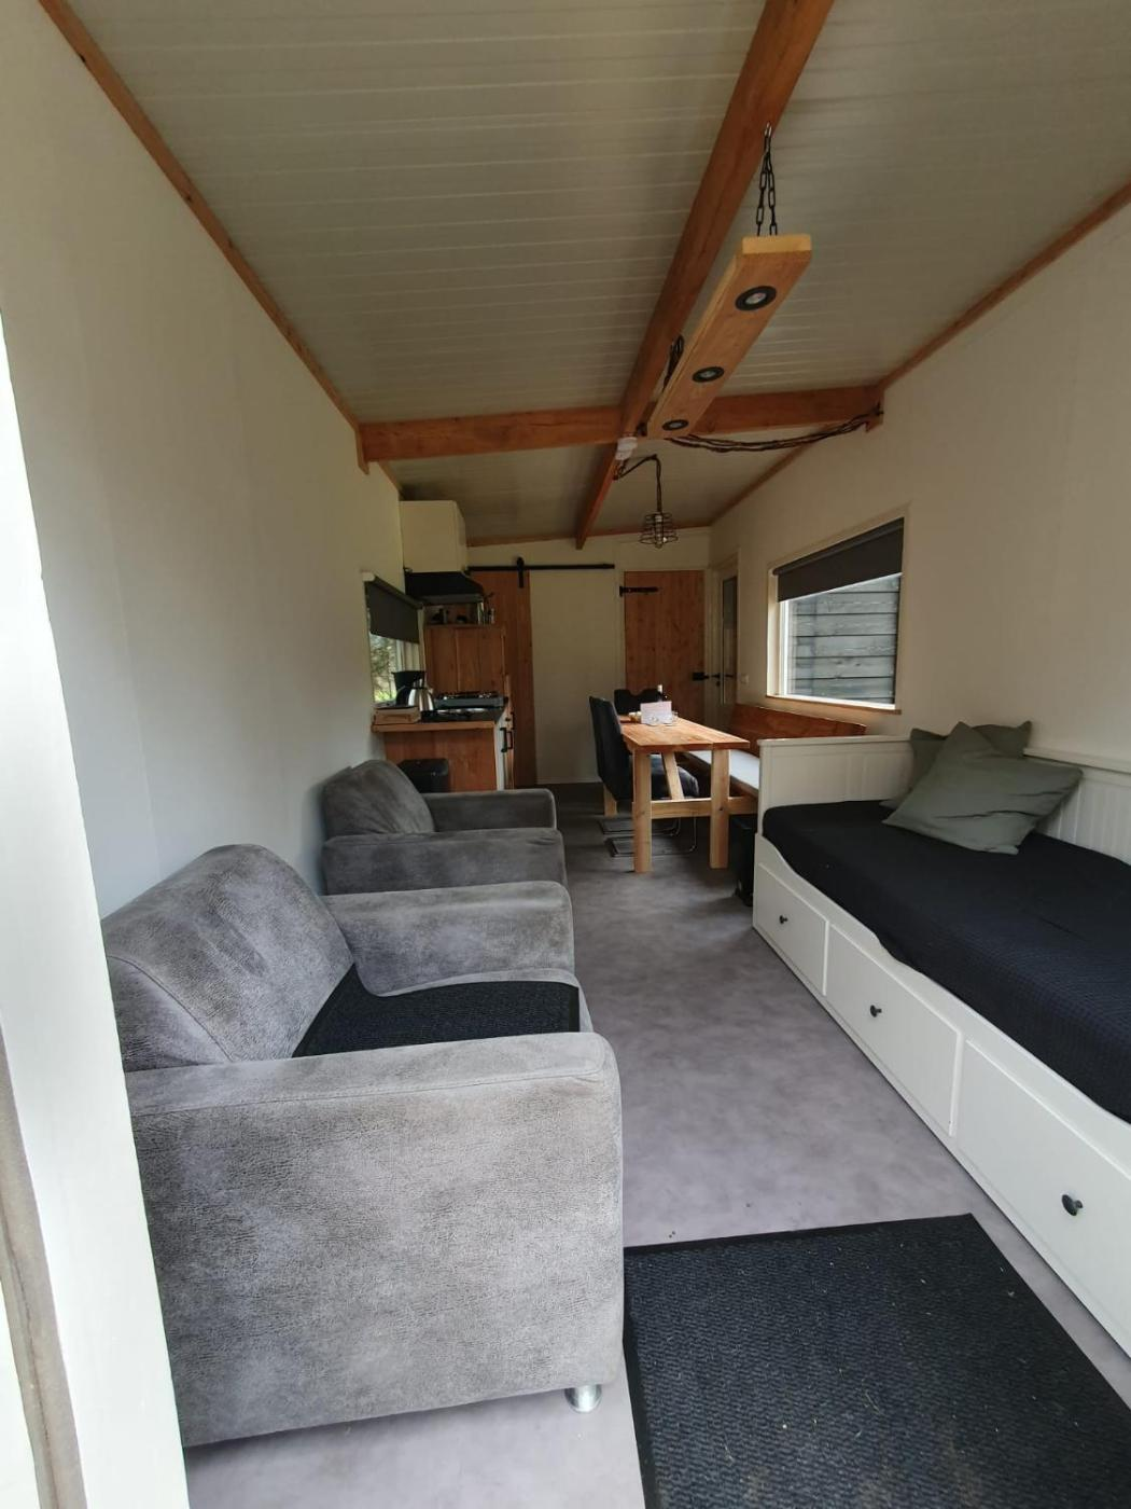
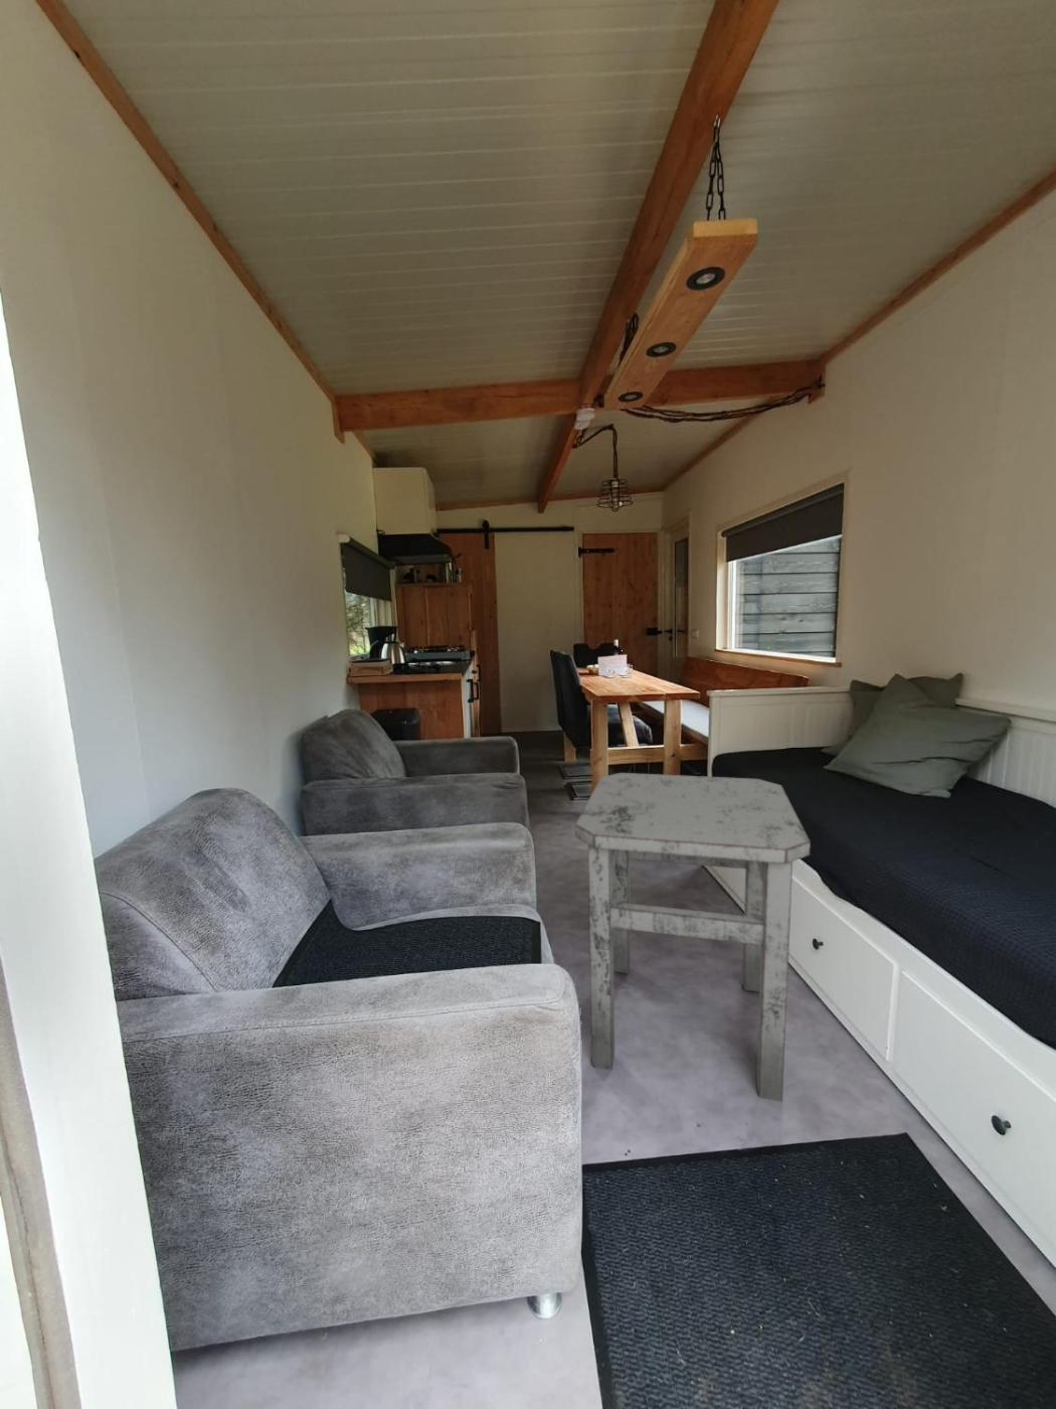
+ side table (684, 915)
